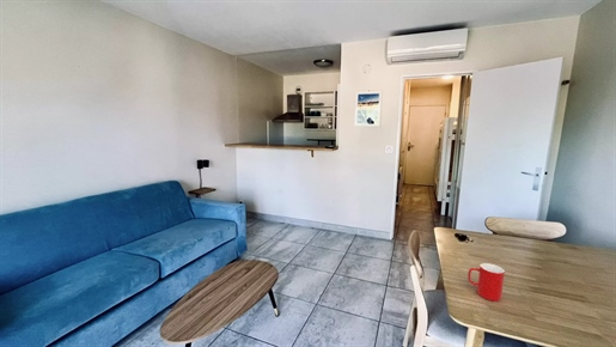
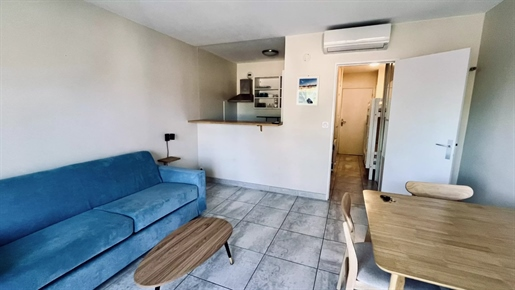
- cup (484, 280)
